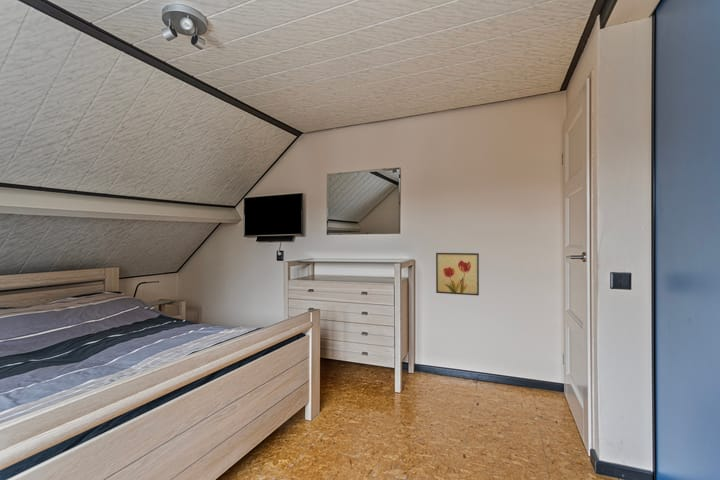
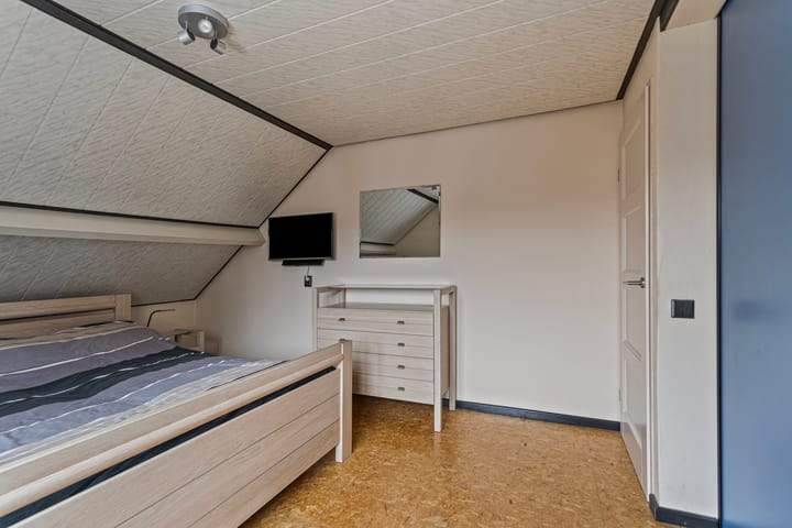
- wall art (457, 273)
